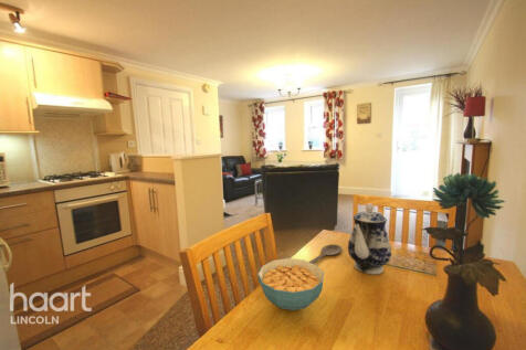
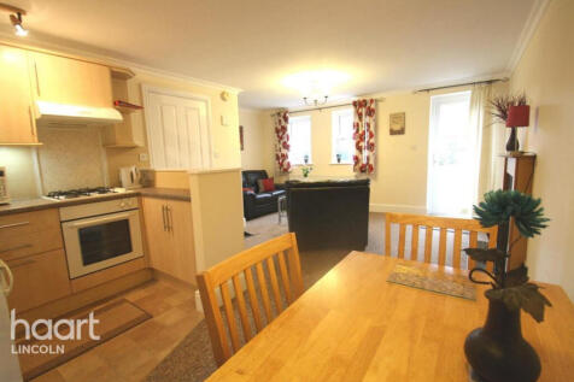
- teapot (369, 235)
- cereal bowl (291, 288)
- wooden spoon (319, 256)
